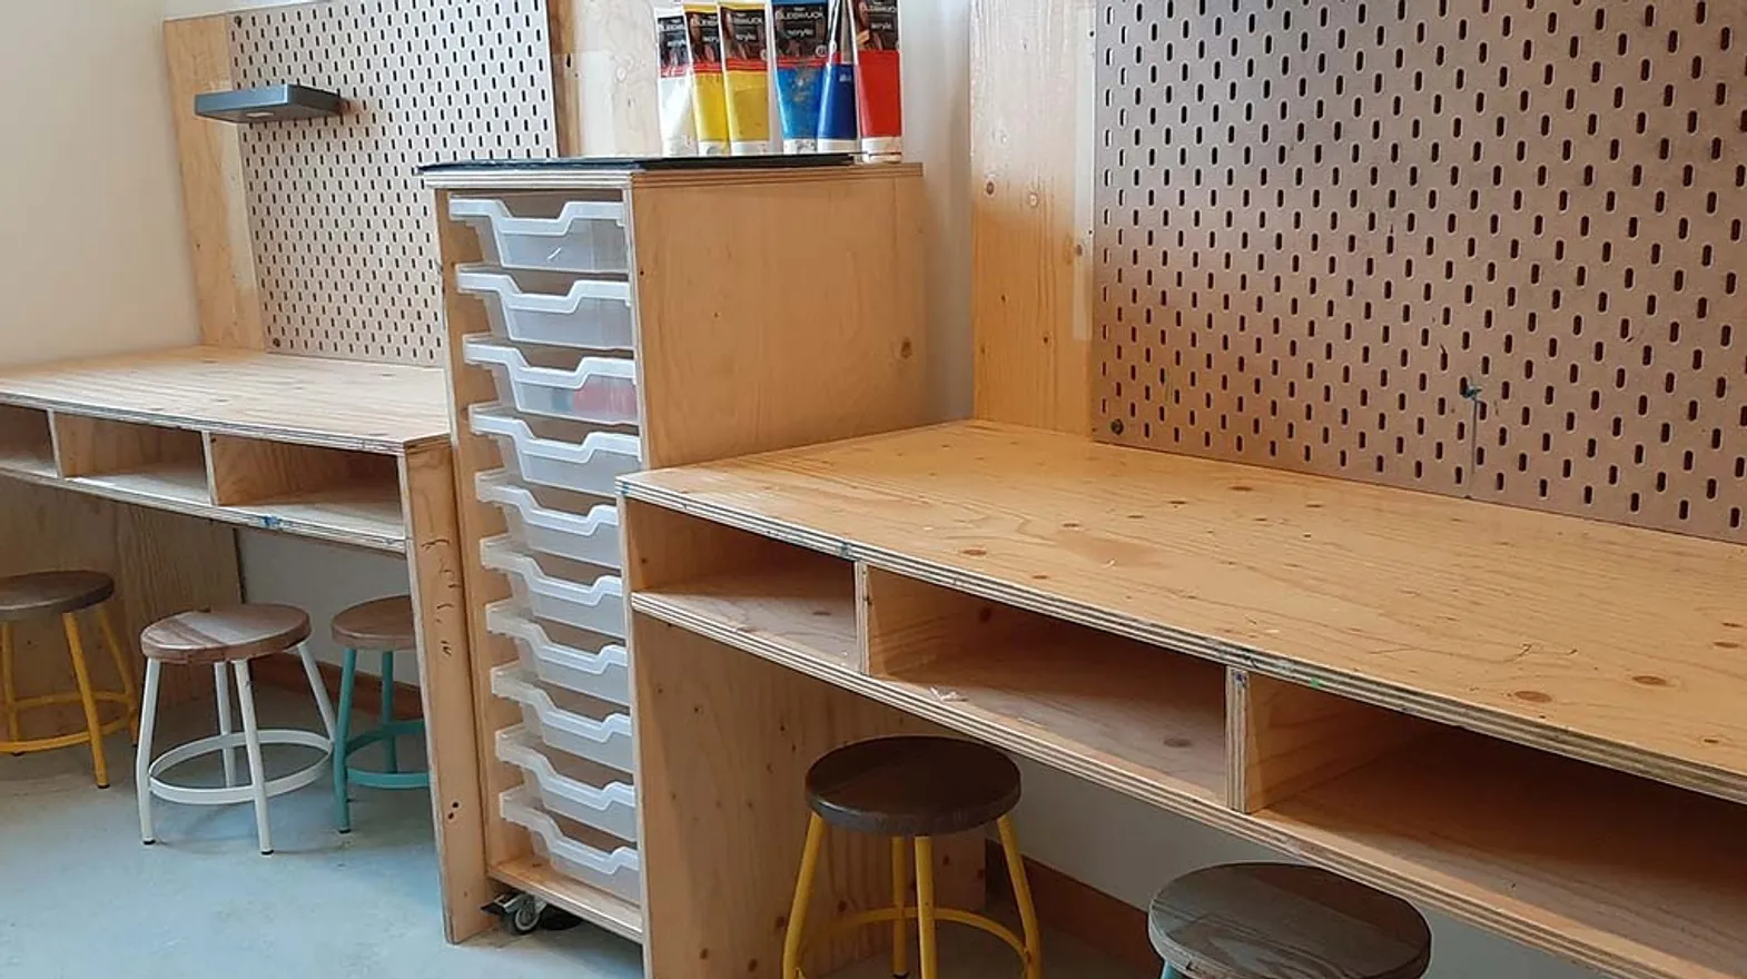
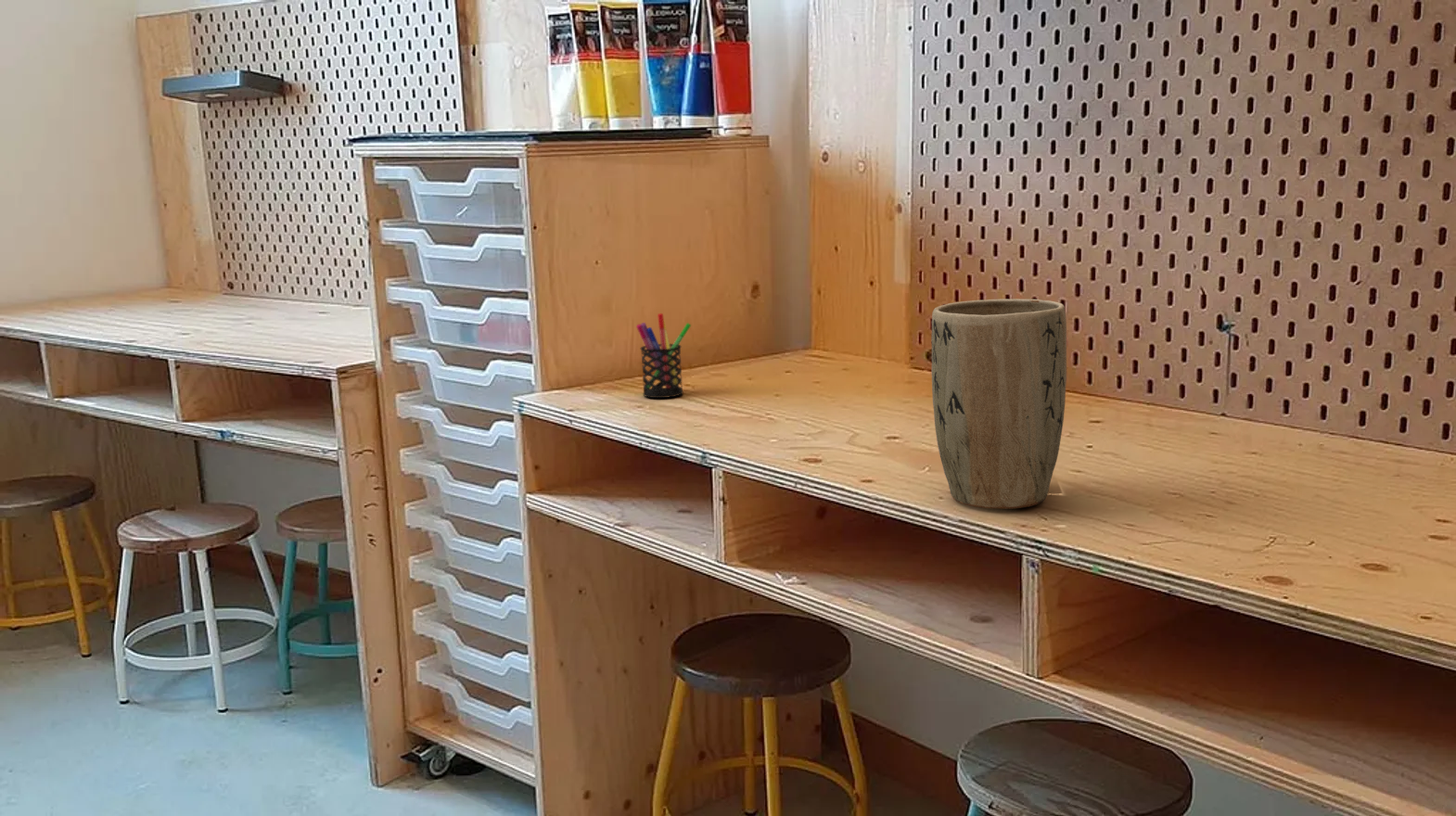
+ pen holder (666, 352)
+ plant pot (999, 402)
